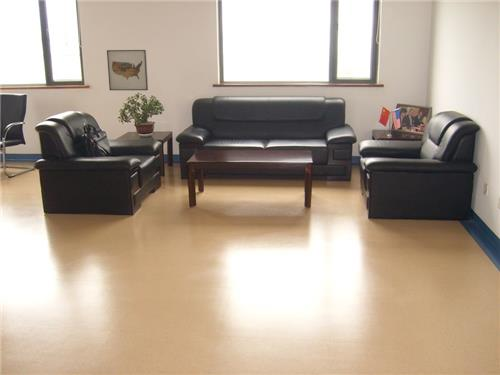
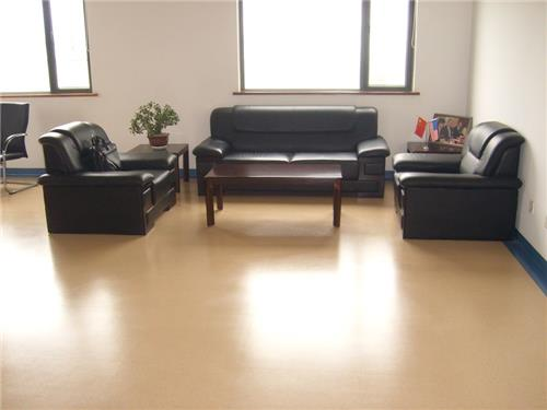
- wall art (127, 70)
